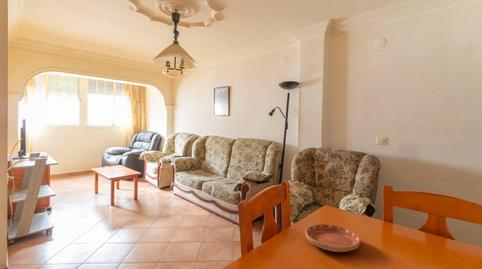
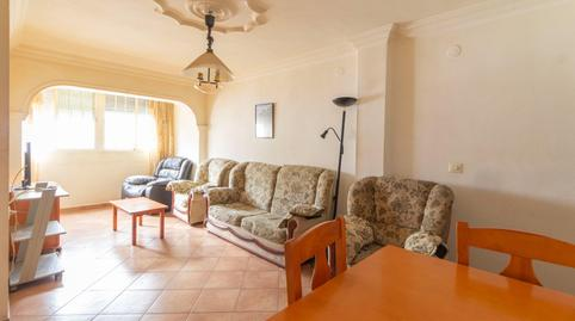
- saucer (331, 237)
